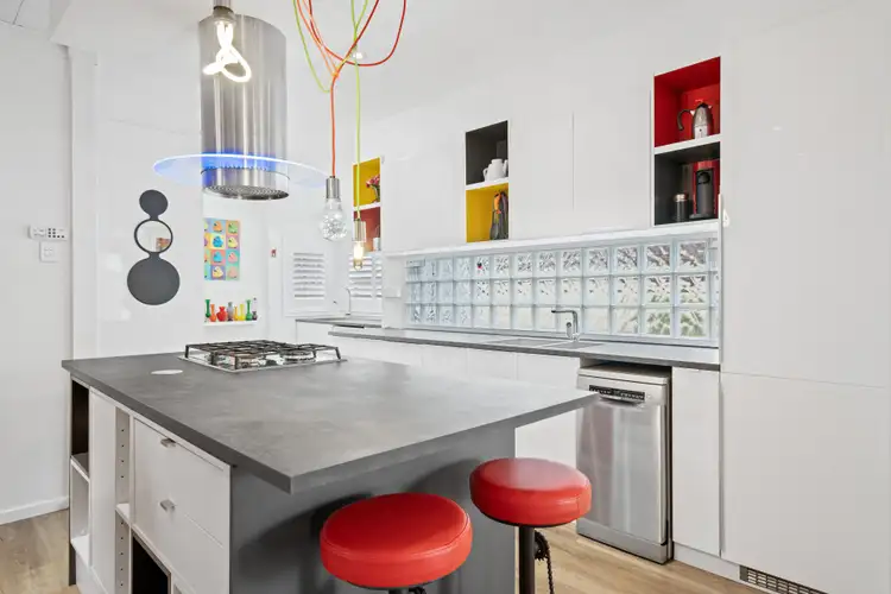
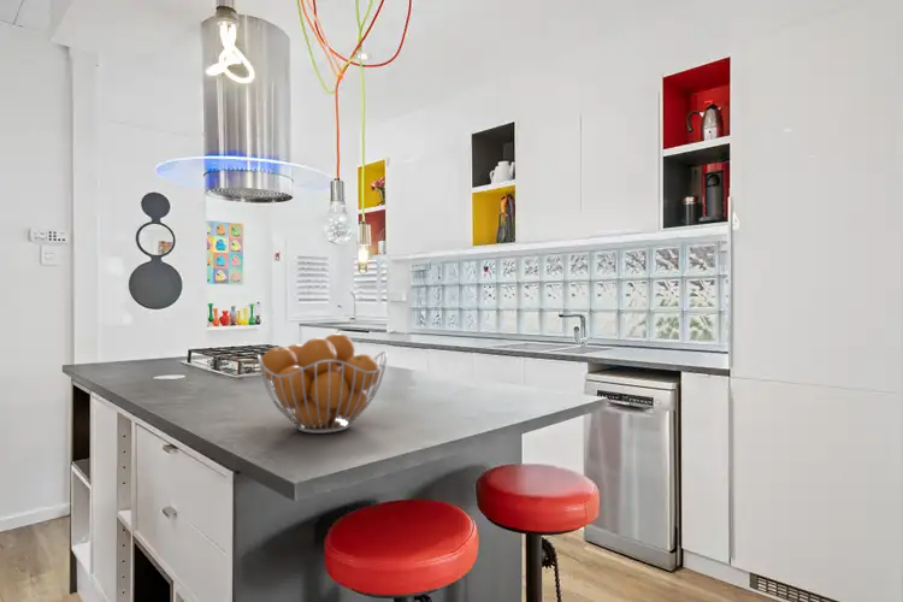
+ fruit basket (324, 380)
